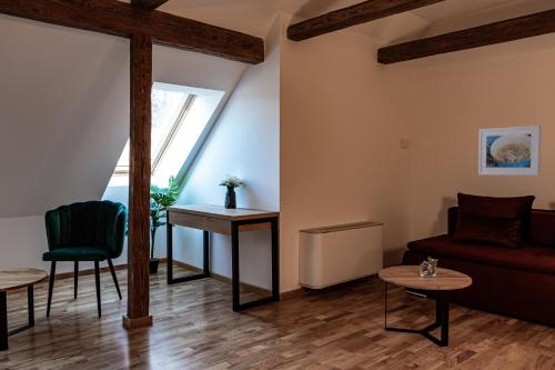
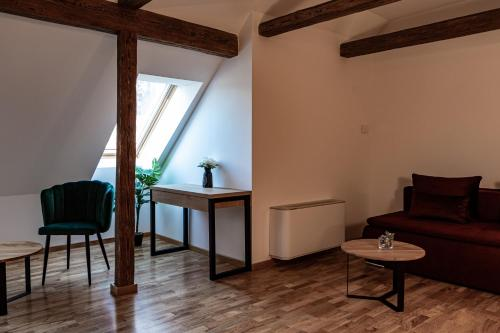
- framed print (507, 151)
